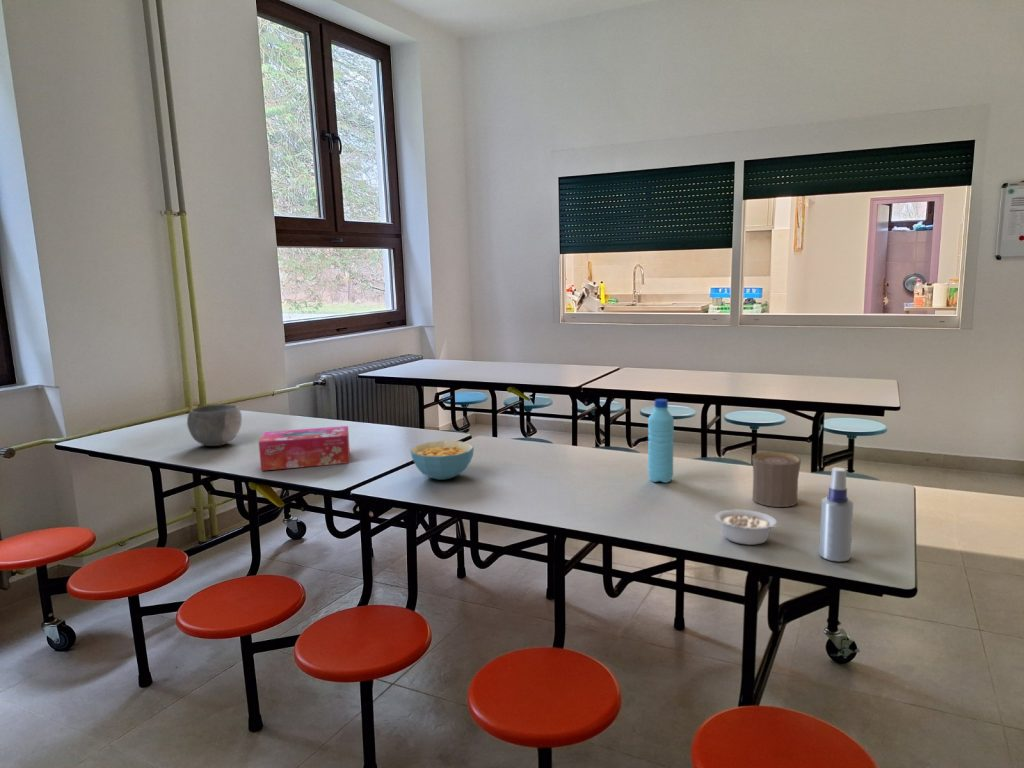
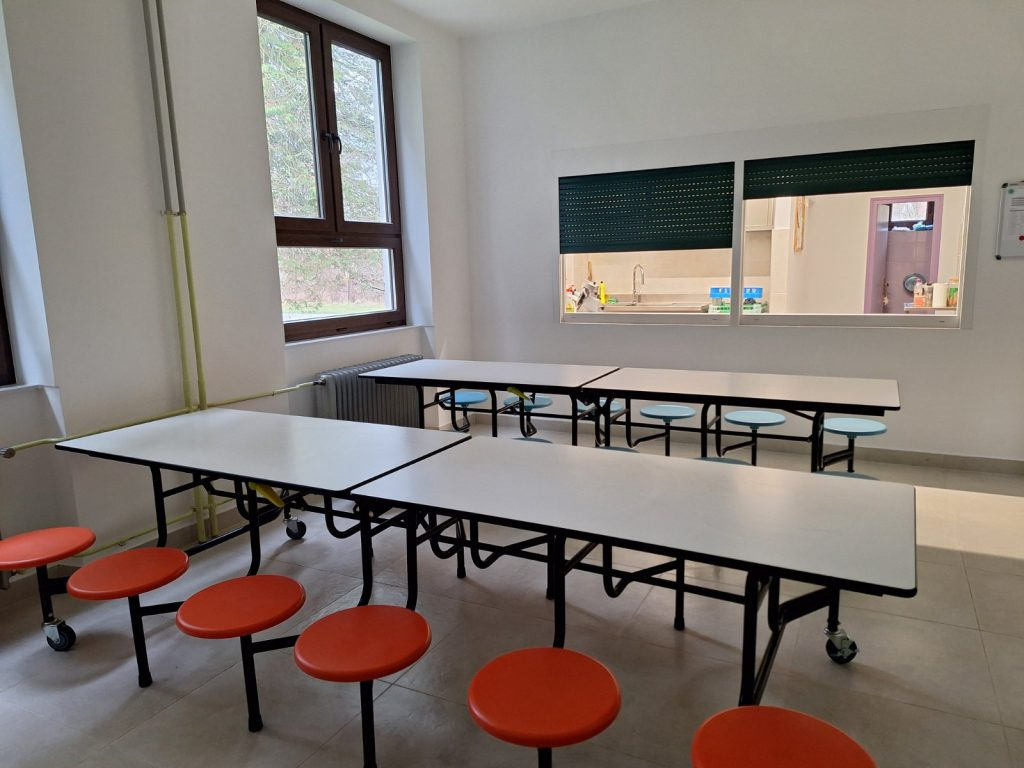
- tissue box (306, 447)
- legume (747, 526)
- bowl (215, 426)
- spray bottle (836, 513)
- cereal bowl (442, 463)
- water bottle (660, 440)
- cup (775, 478)
